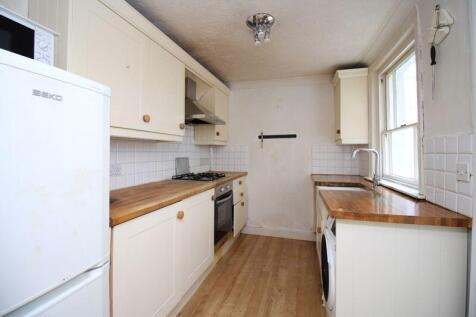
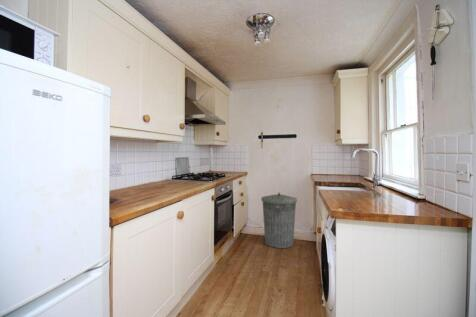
+ trash can (278, 217)
